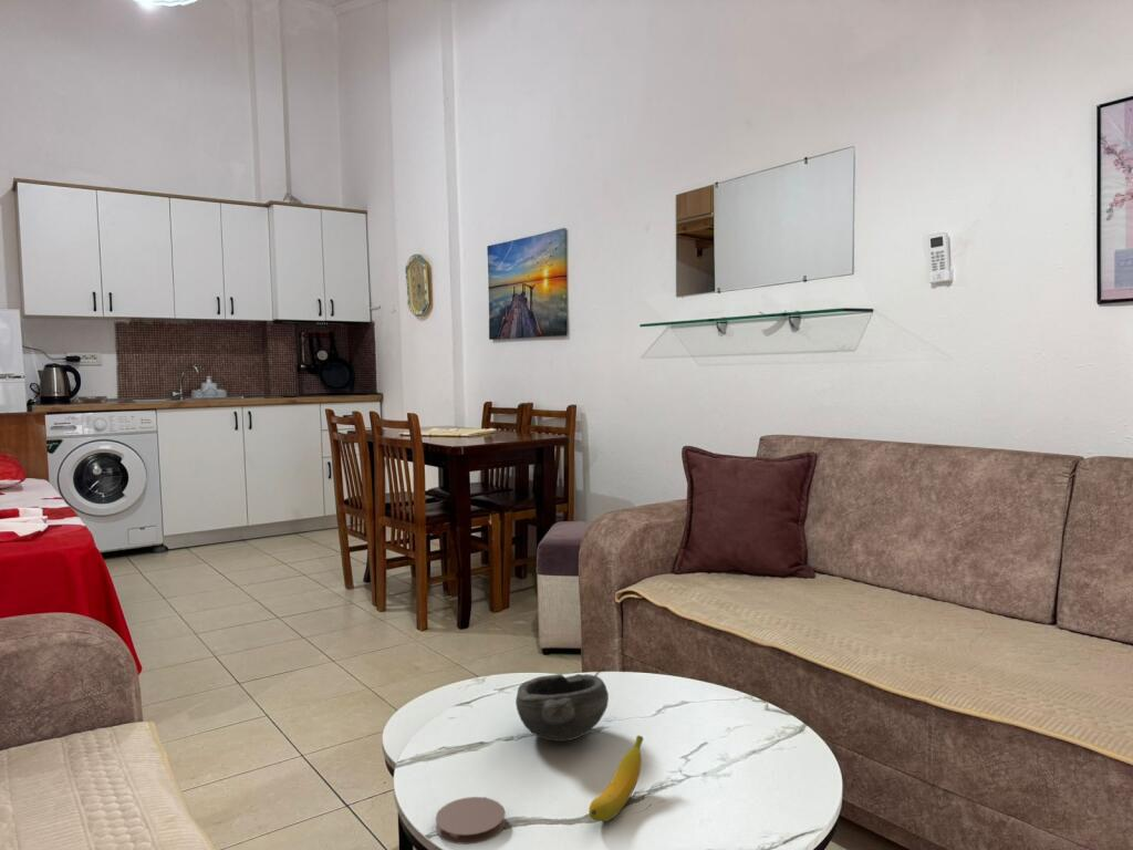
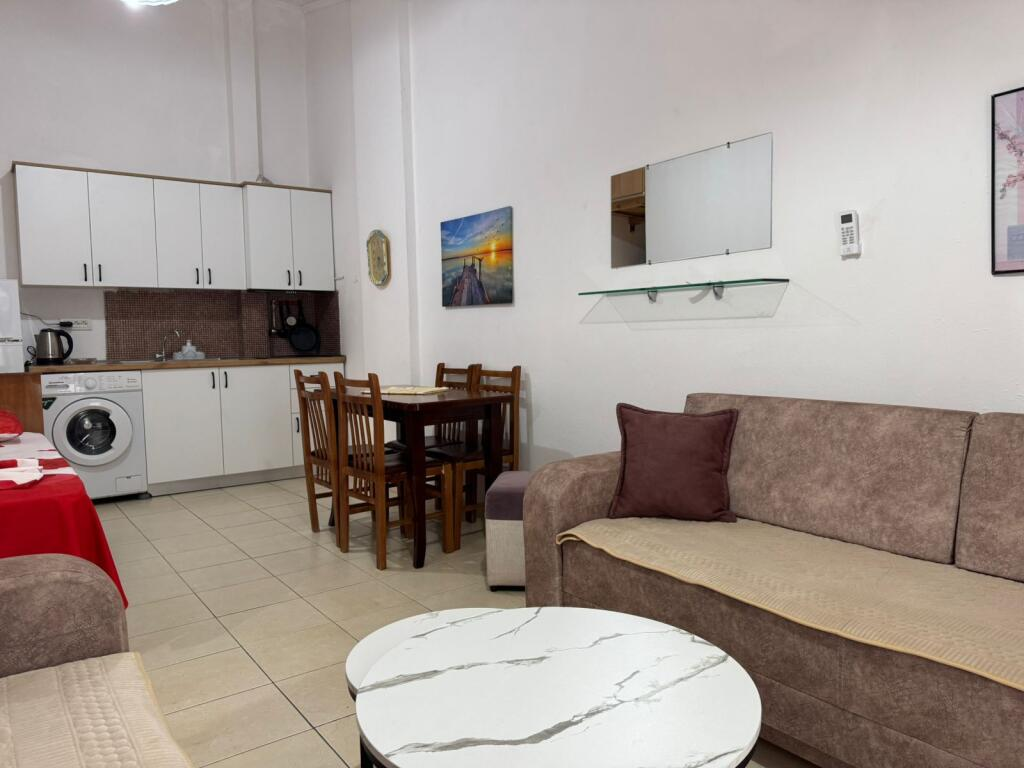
- coaster (470, 819)
- banana (619, 781)
- bowl (558, 709)
